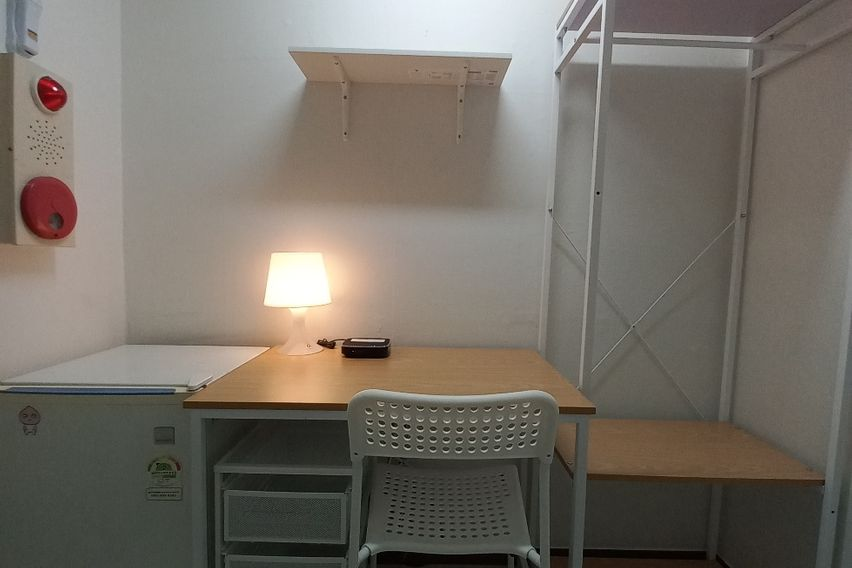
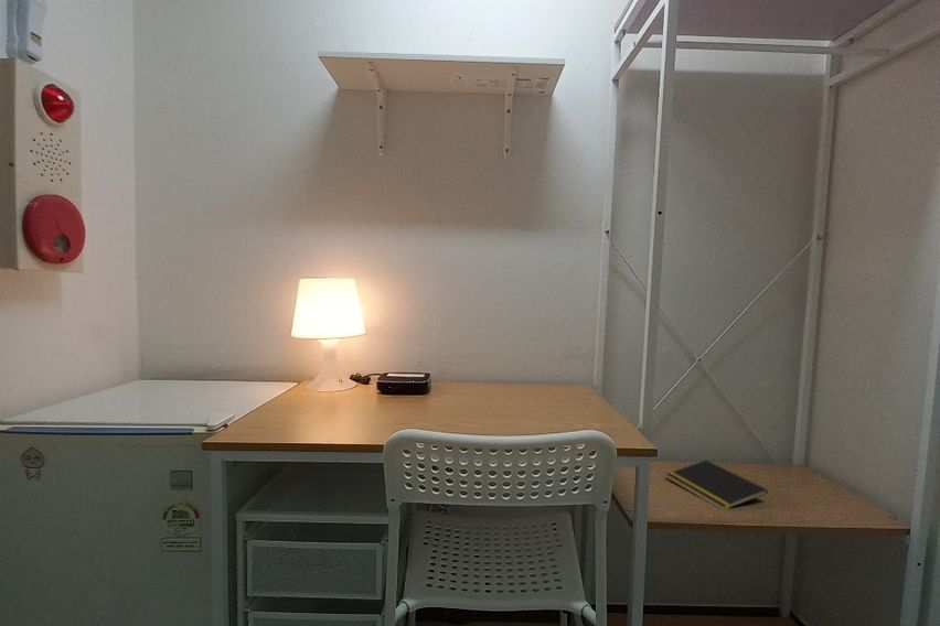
+ notepad (714, 483)
